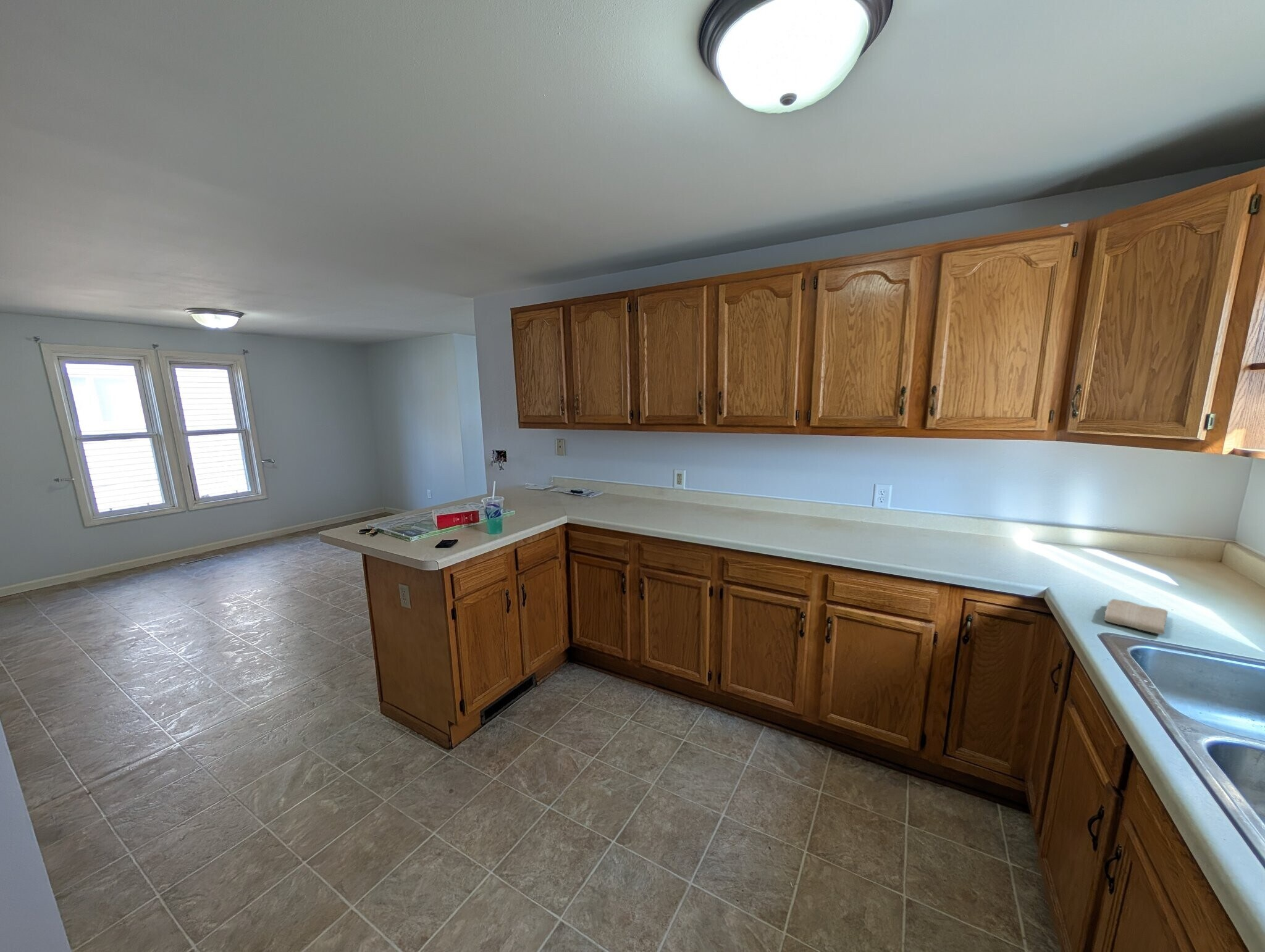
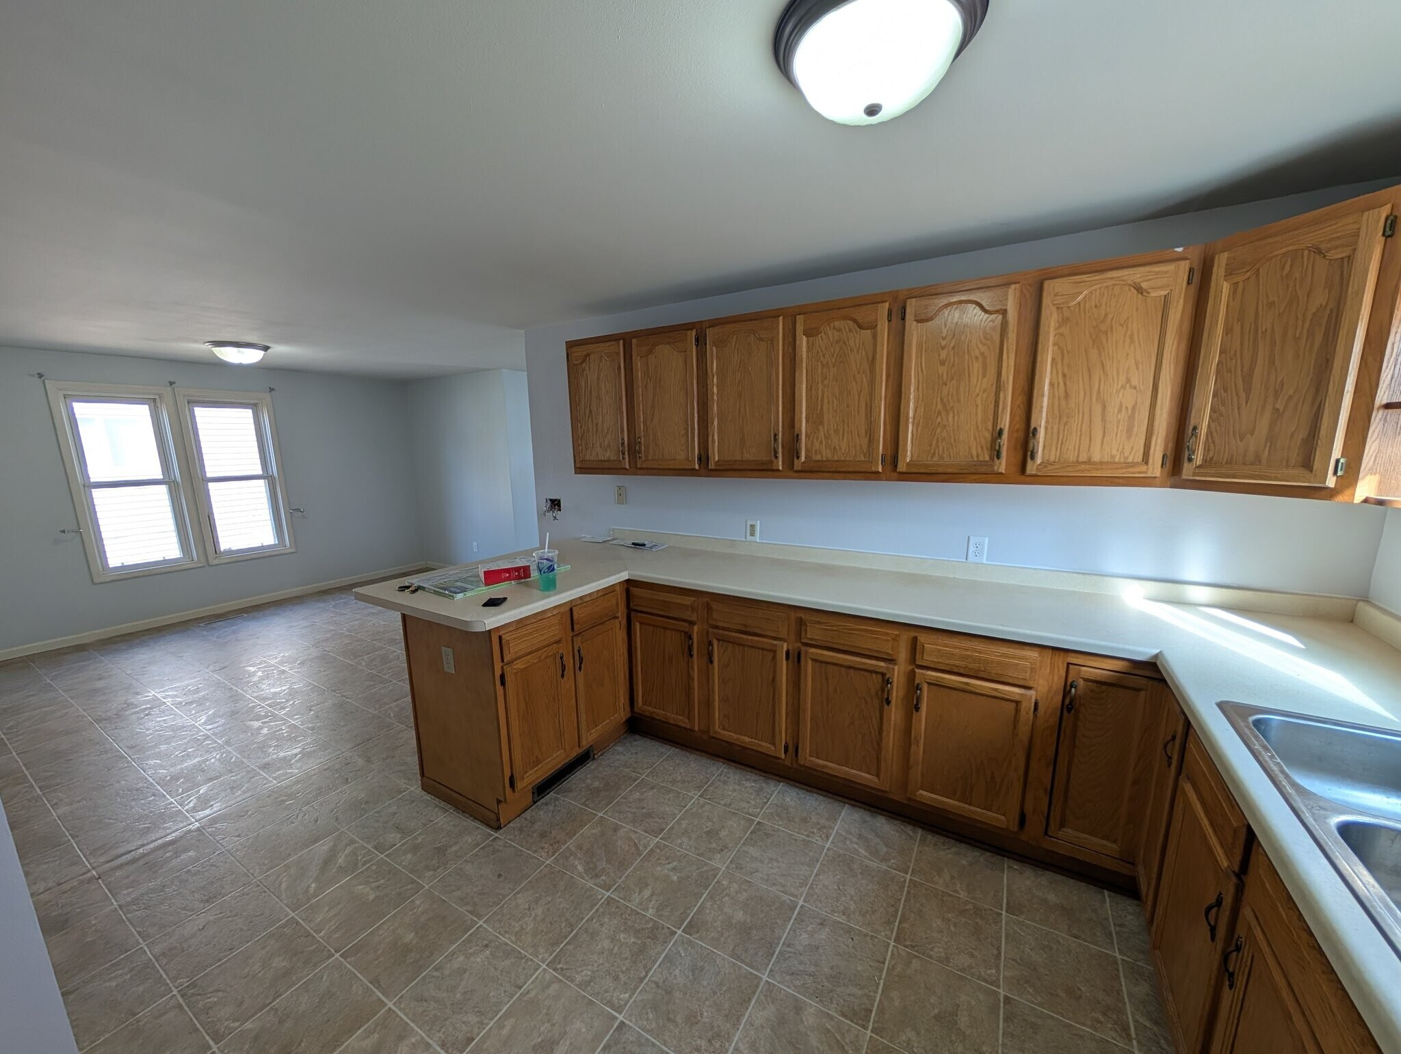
- washcloth (1136, 615)
